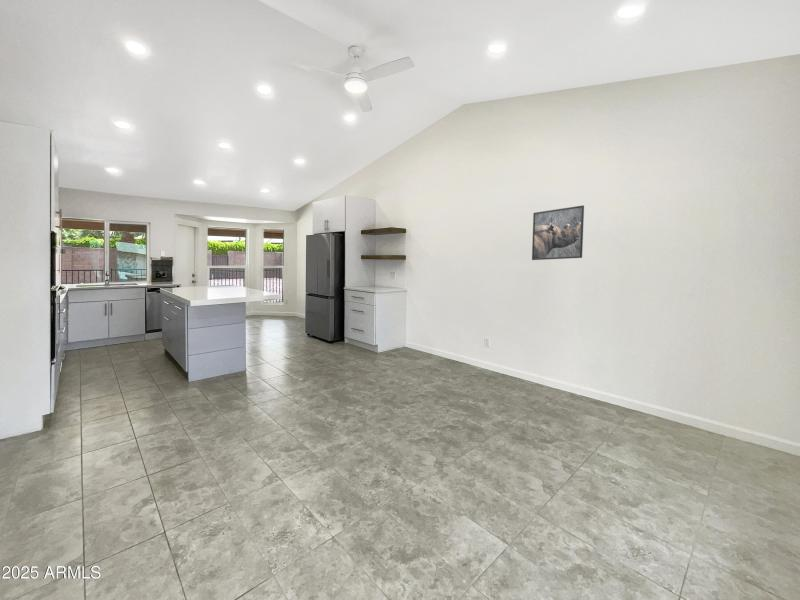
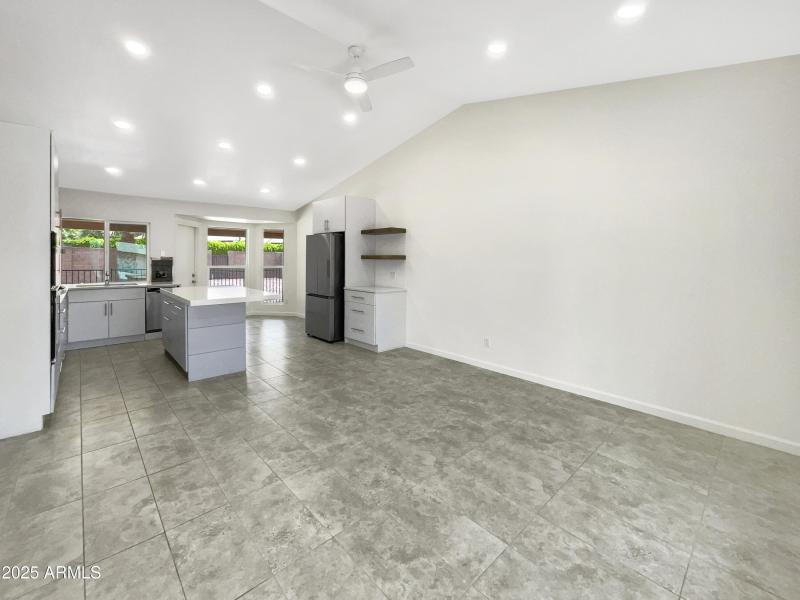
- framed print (556, 234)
